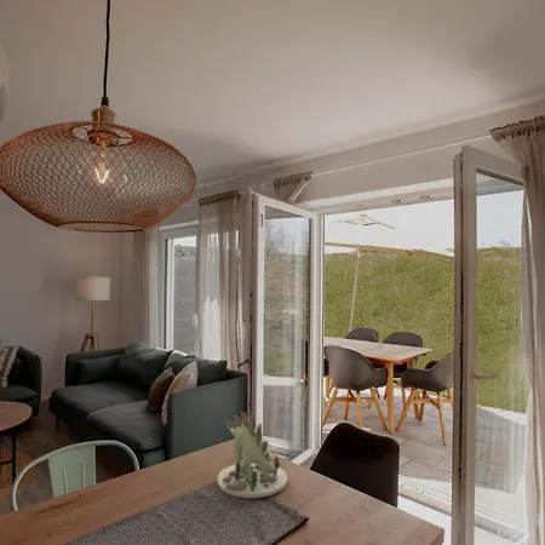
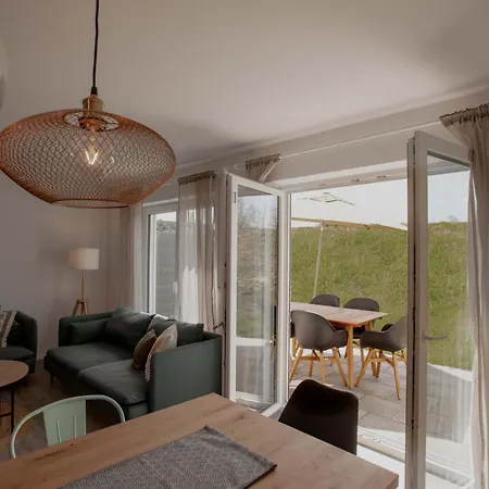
- toy dinosaur (248, 442)
